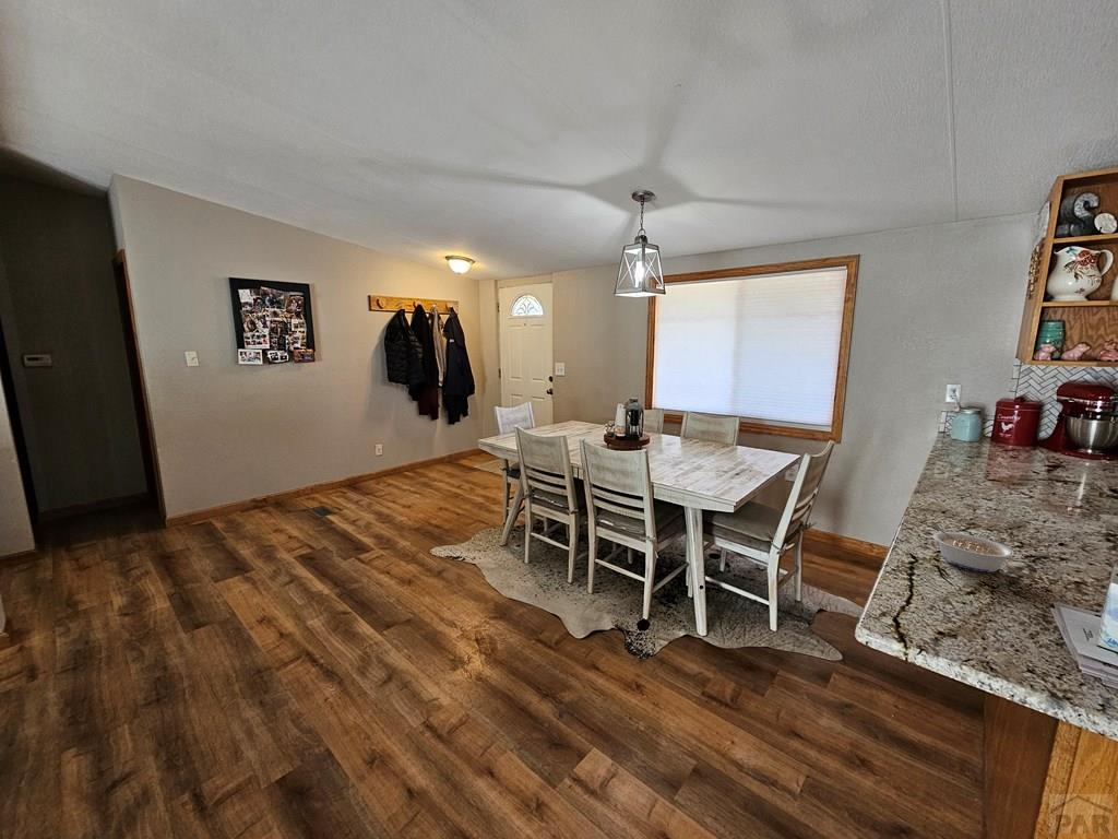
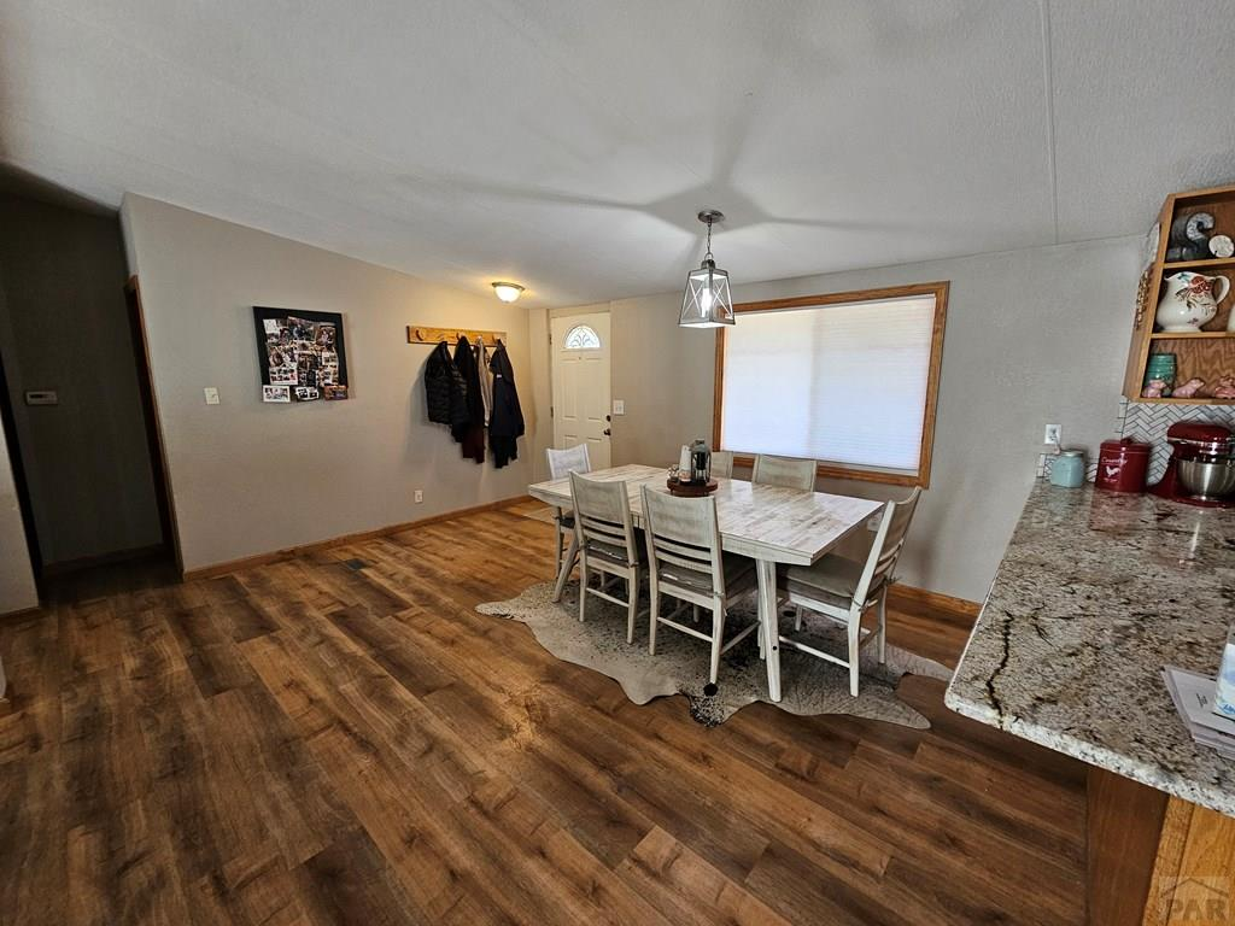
- legume (967, 551)
